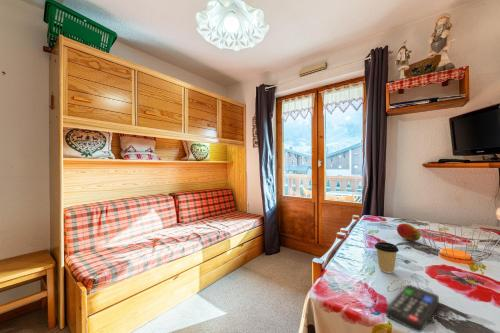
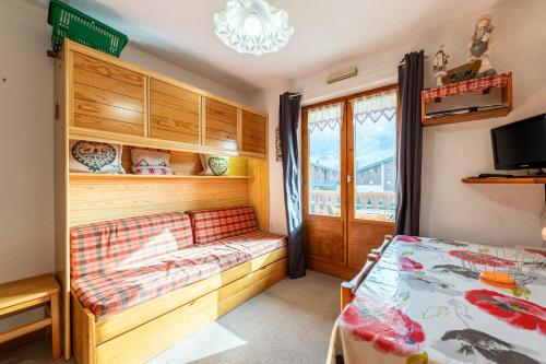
- coffee cup (386, 257)
- remote control (413, 304)
- fruit (408, 232)
